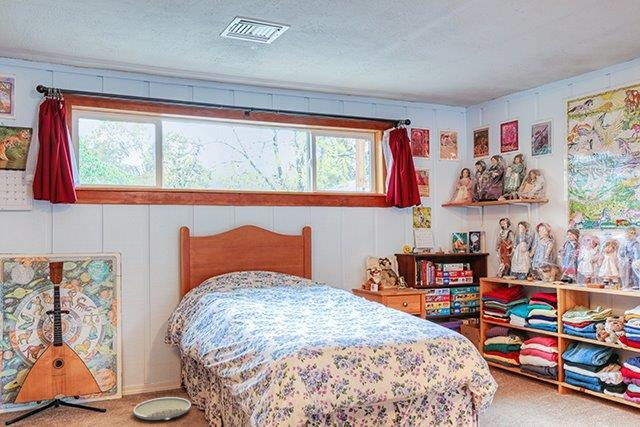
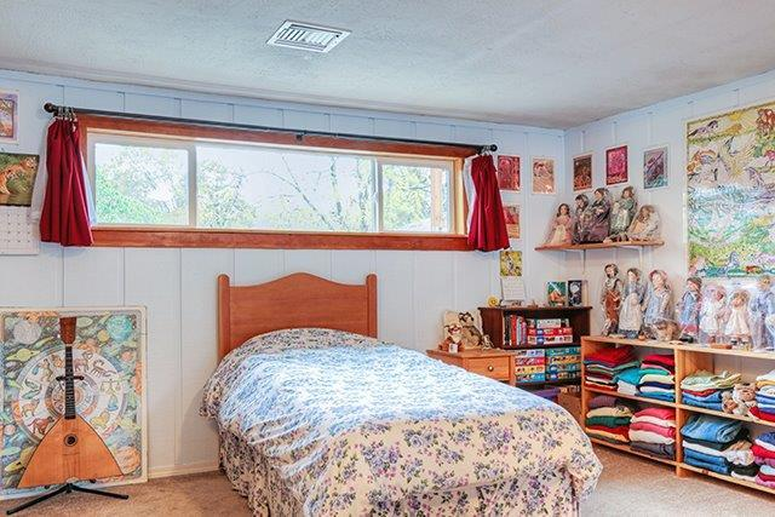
- woven basket (162, 408)
